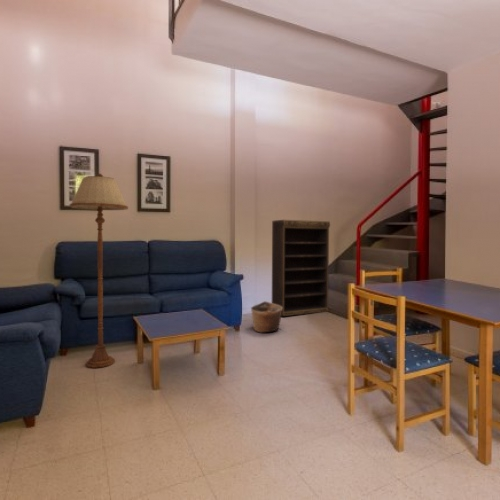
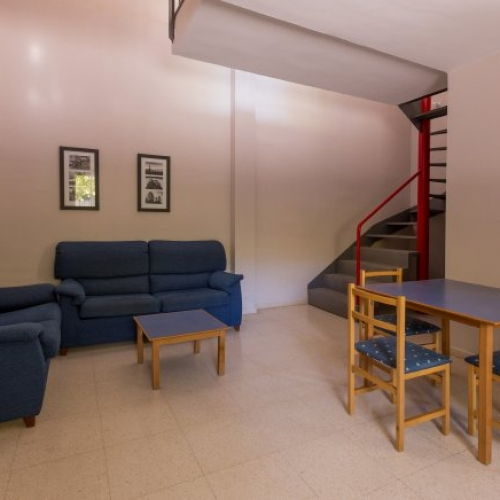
- bookshelf (301, 266)
- floor lamp (100, 268)
- basket (266, 317)
